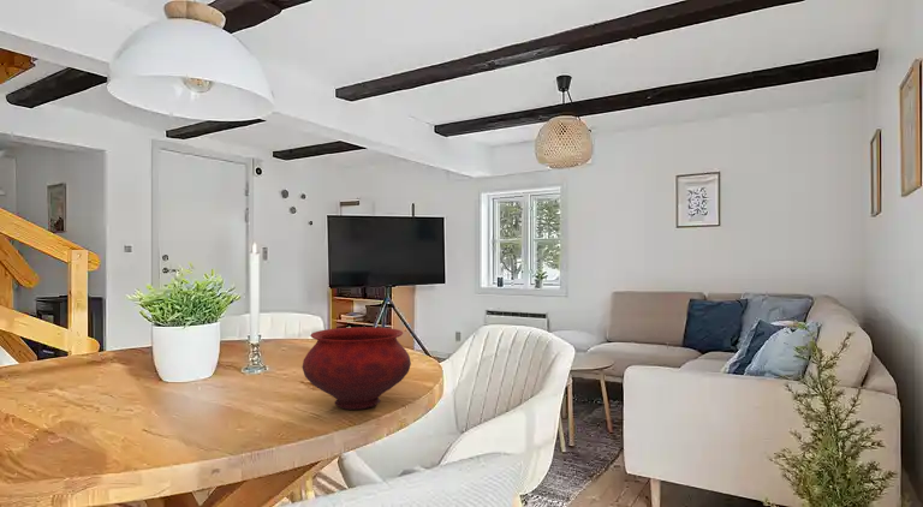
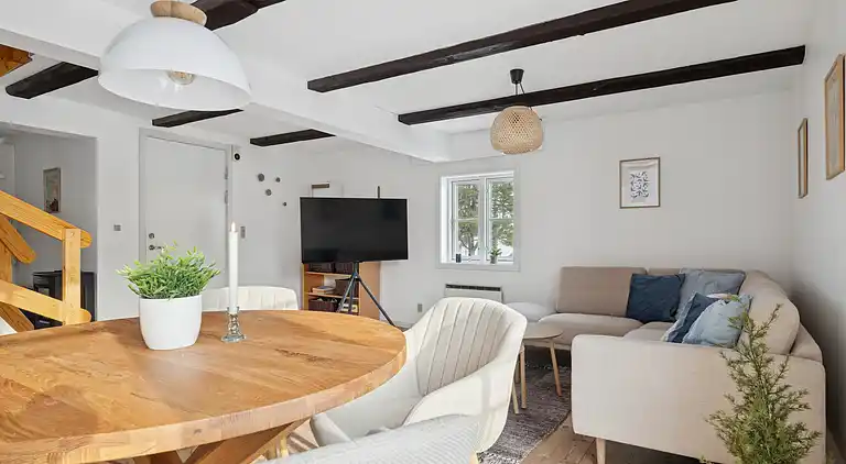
- bowl (357, 369)
